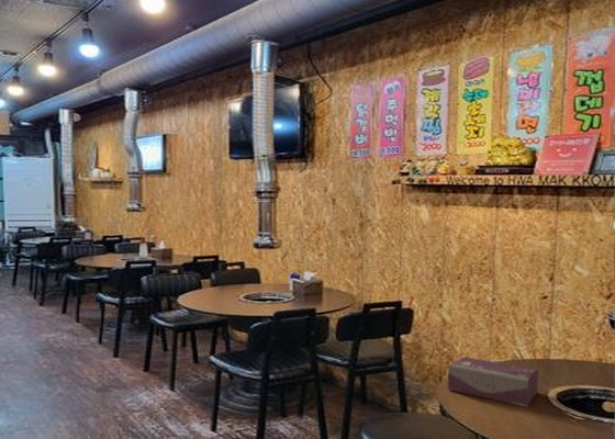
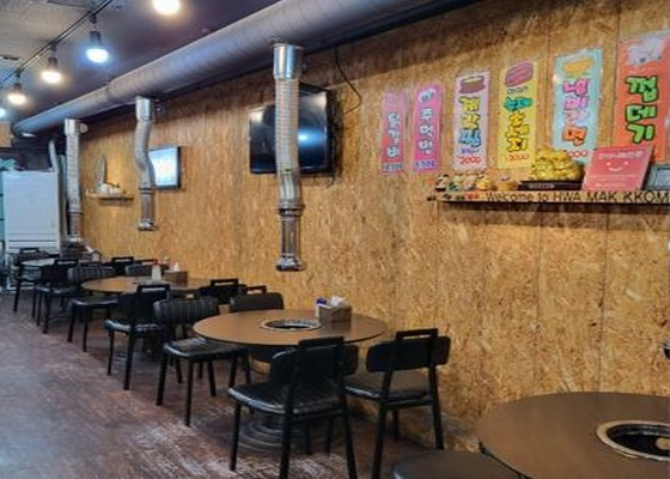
- tissue box (492, 379)
